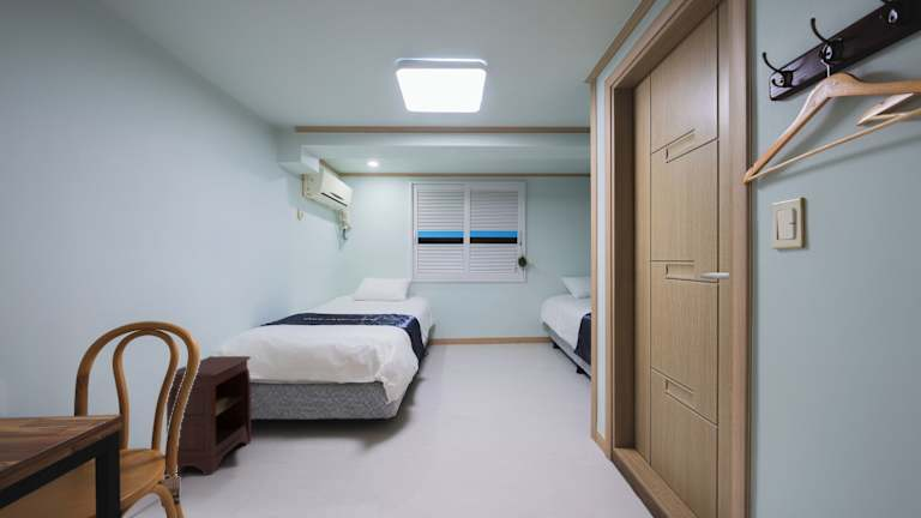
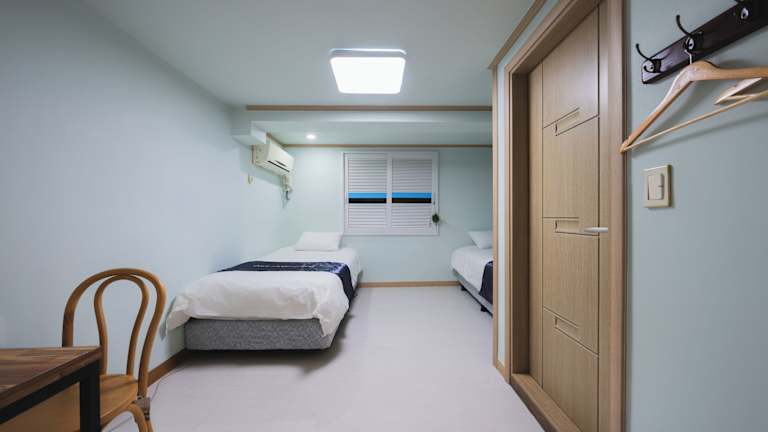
- nightstand (224, 410)
